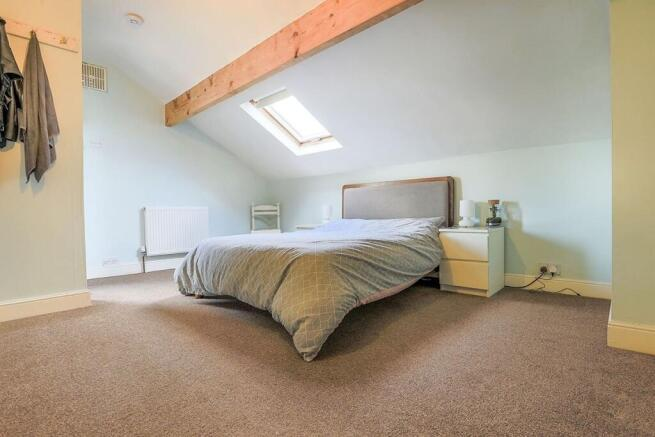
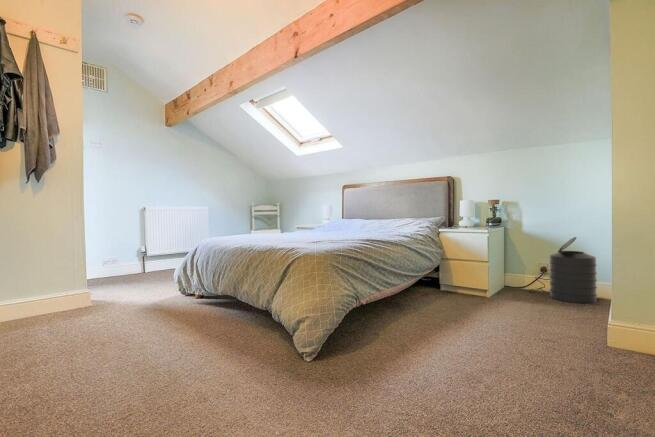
+ trash can (572, 267)
